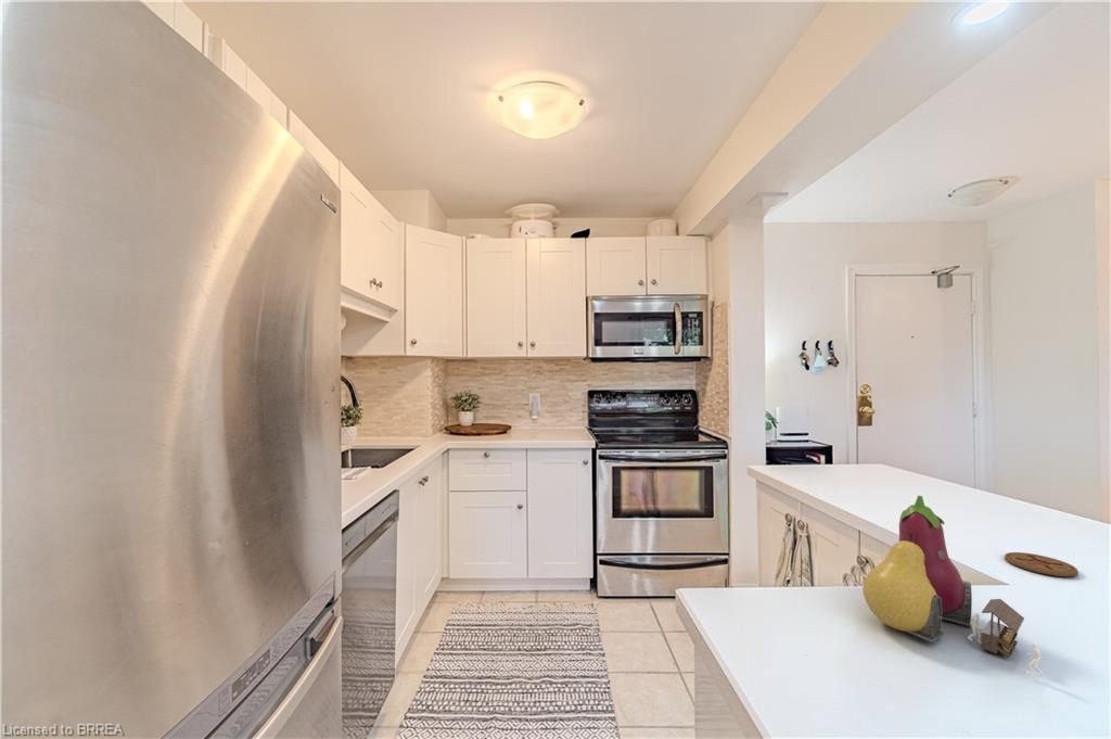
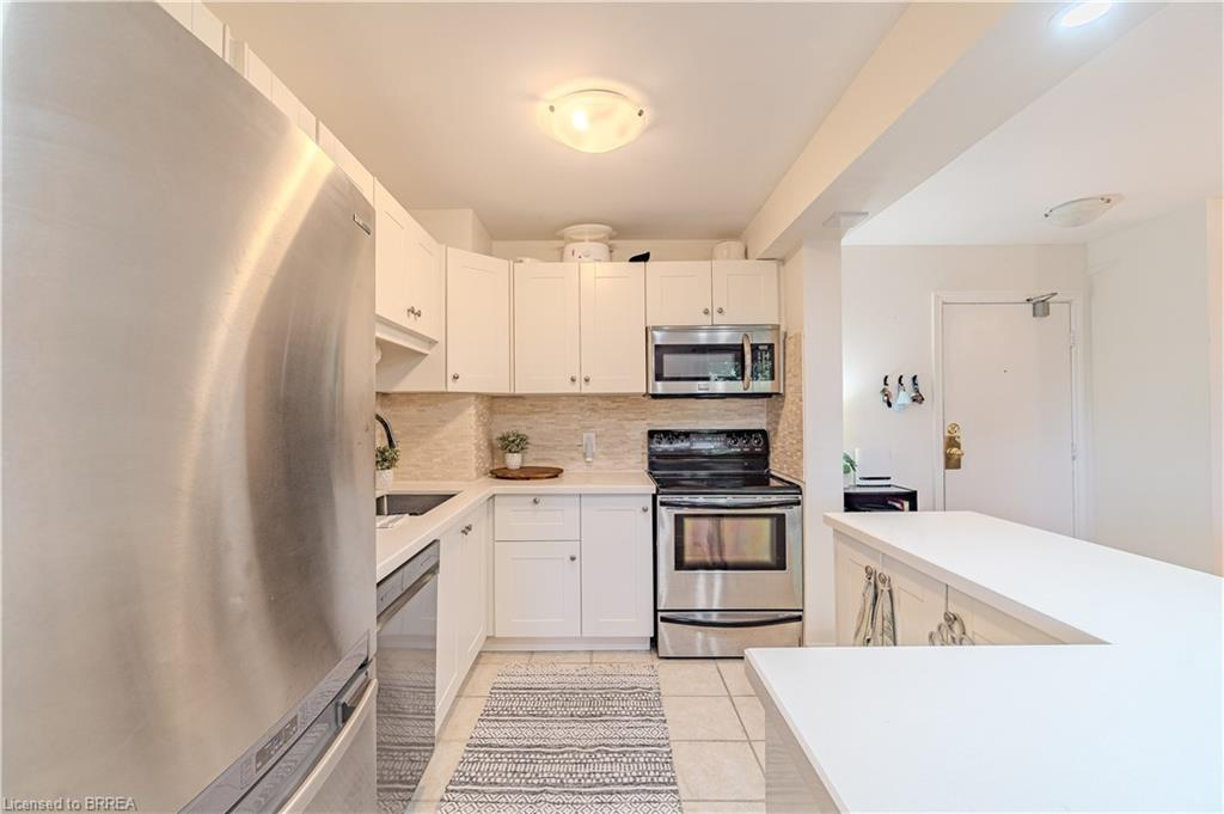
- fruit (935, 566)
- coaster (1039, 563)
